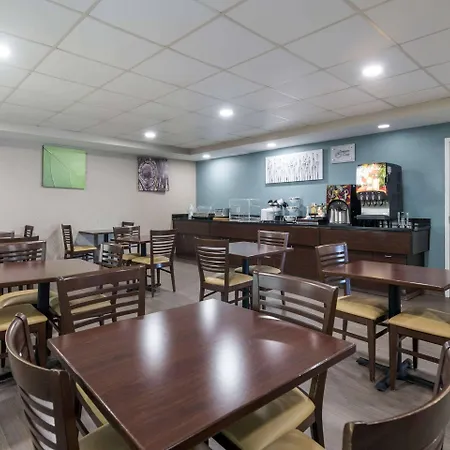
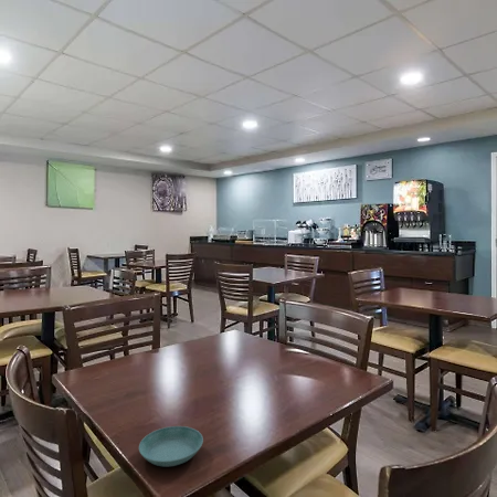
+ saucer (171, 447)
